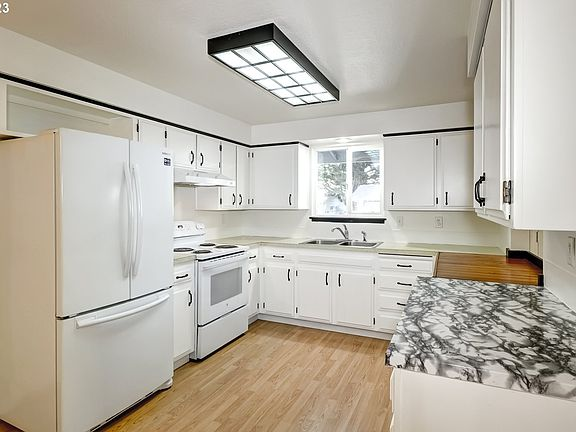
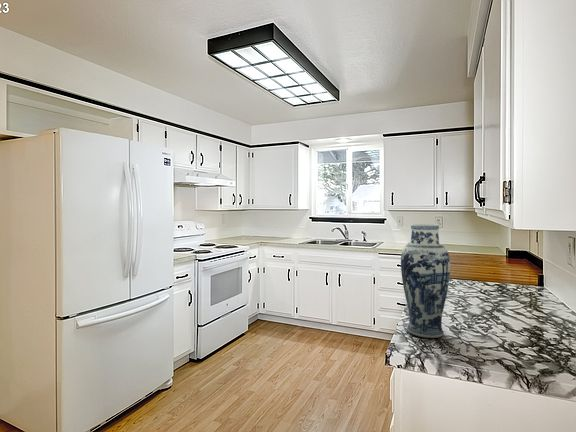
+ vase (424, 278)
